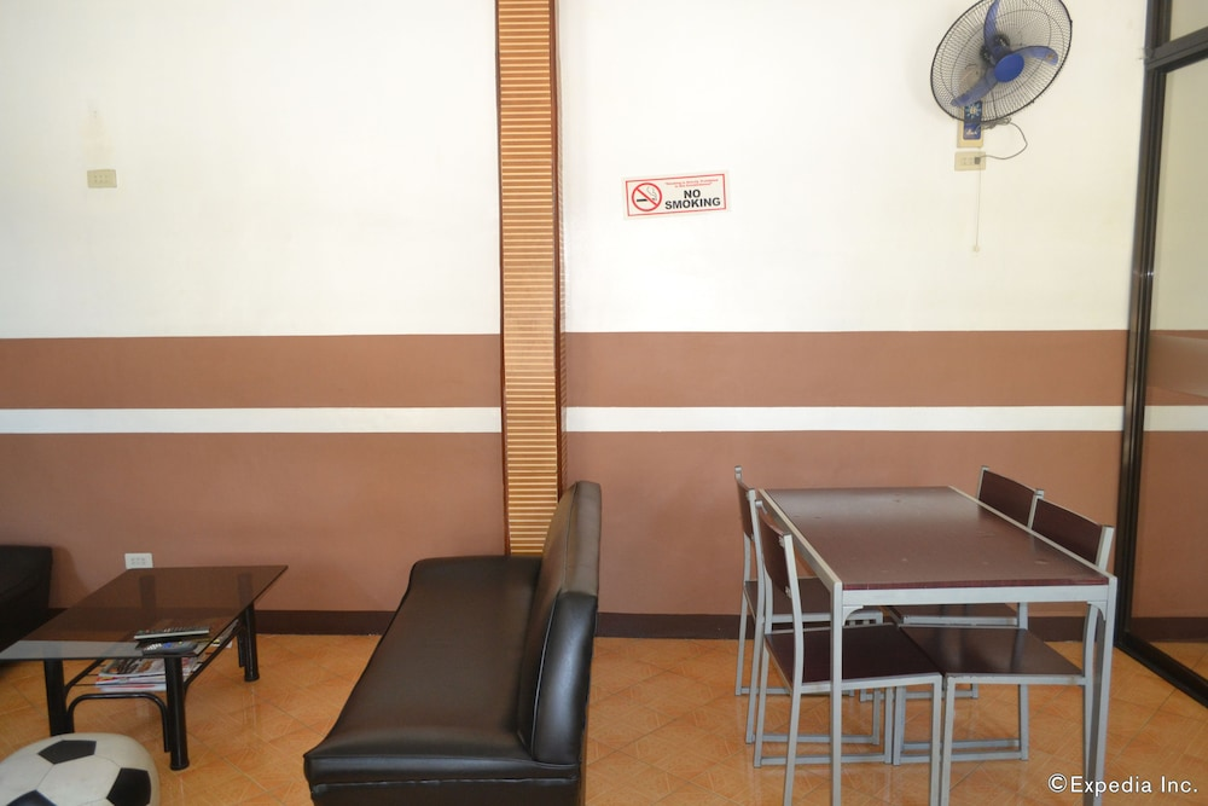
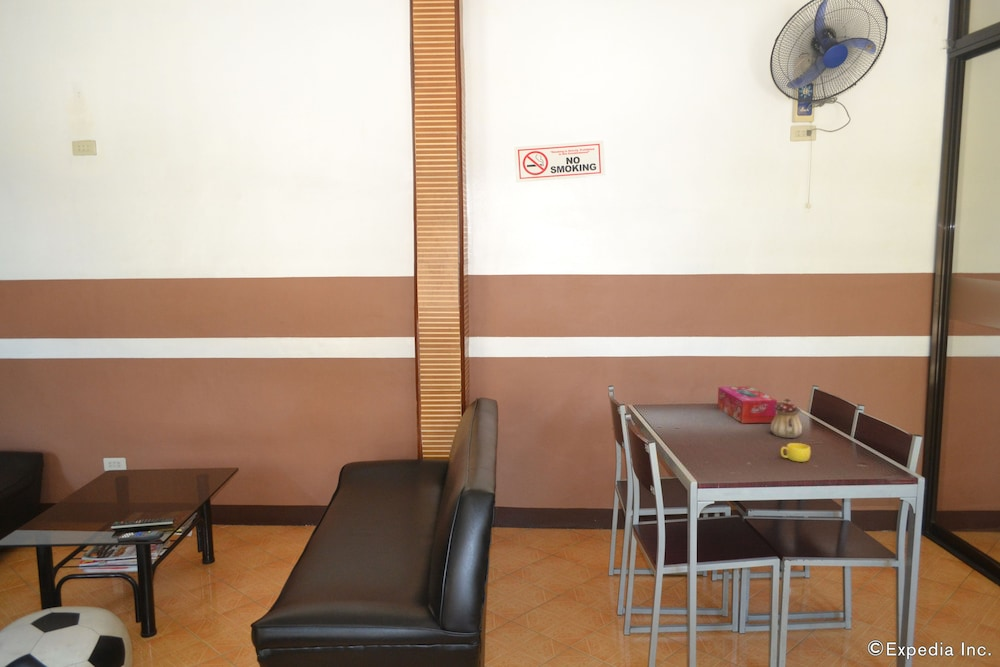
+ tissue box (745, 404)
+ teapot (787, 417)
+ cup (794, 452)
